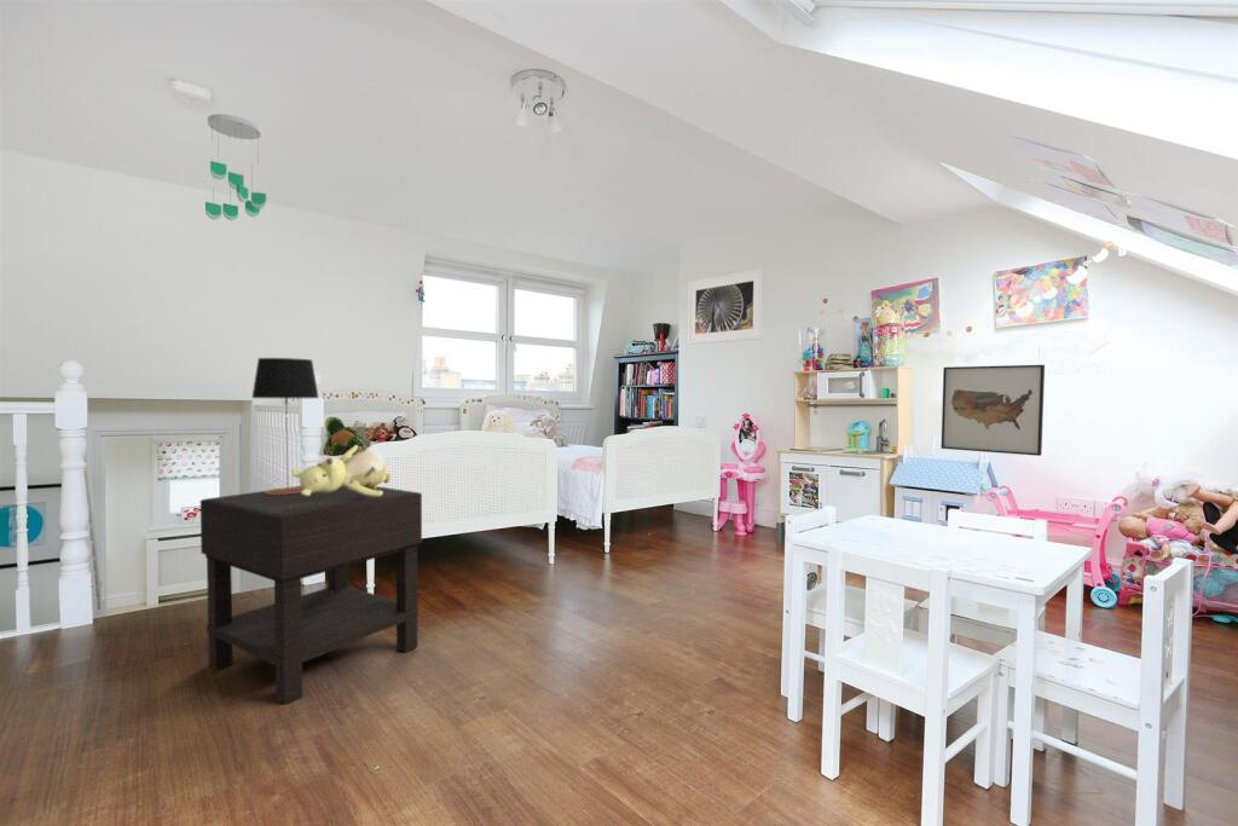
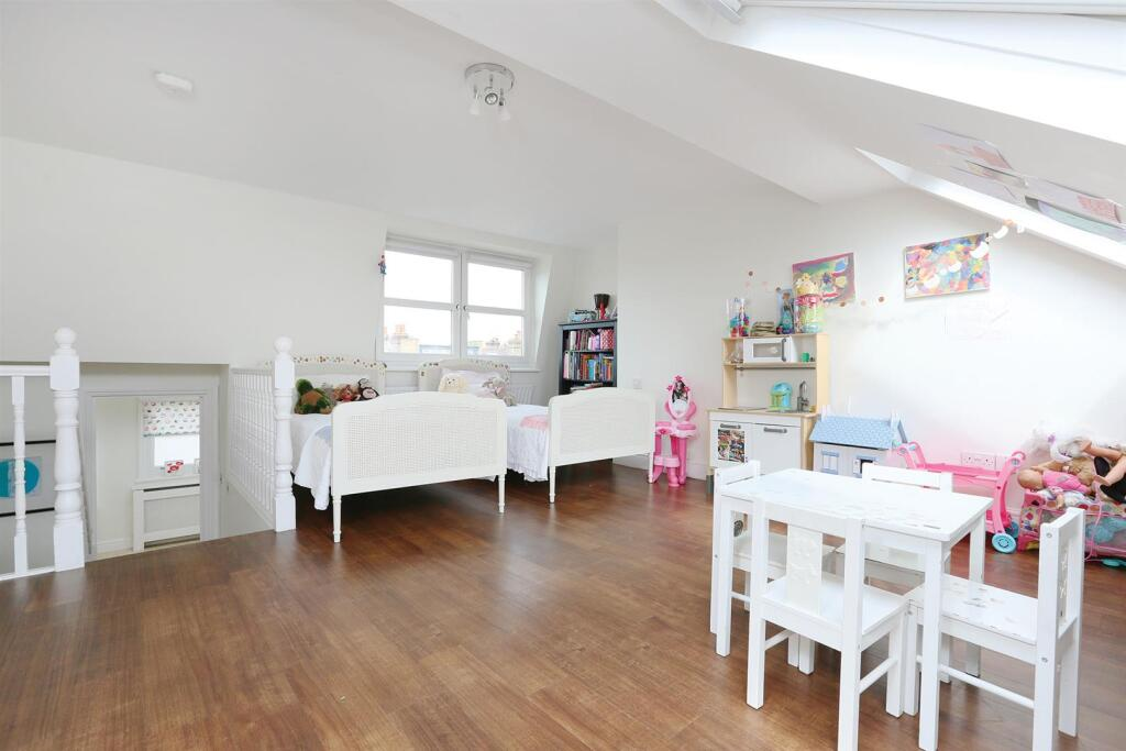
- wall art (989, 409)
- table lamp (287, 424)
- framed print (723, 308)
- nightstand (316, 573)
- teddy bear (348, 473)
- ceiling mobile (235, 173)
